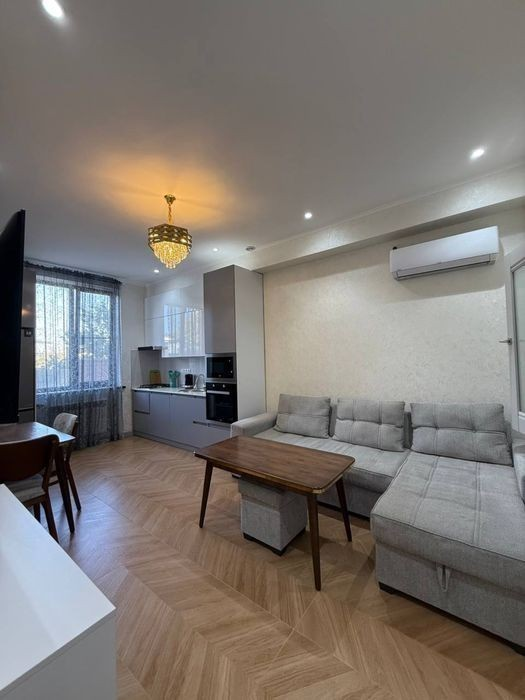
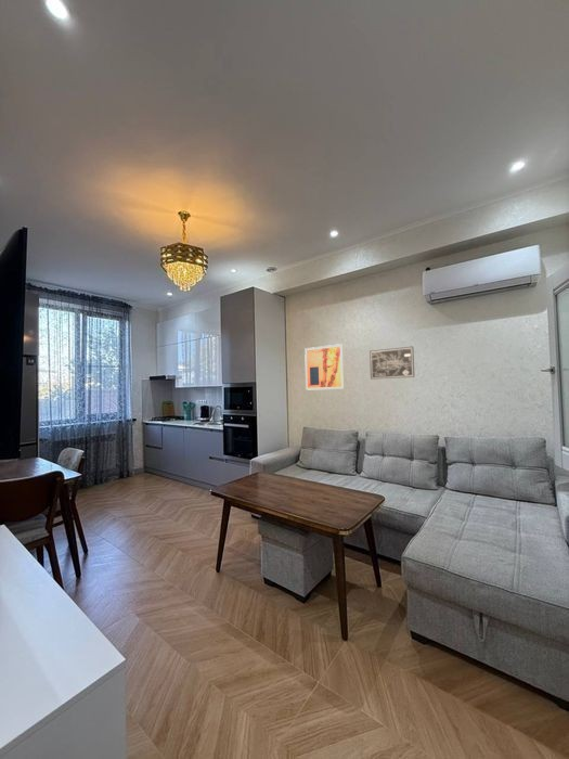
+ wall art (324, 368)
+ wall art (390, 363)
